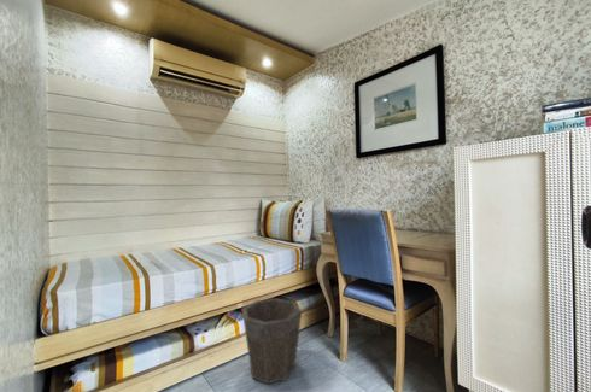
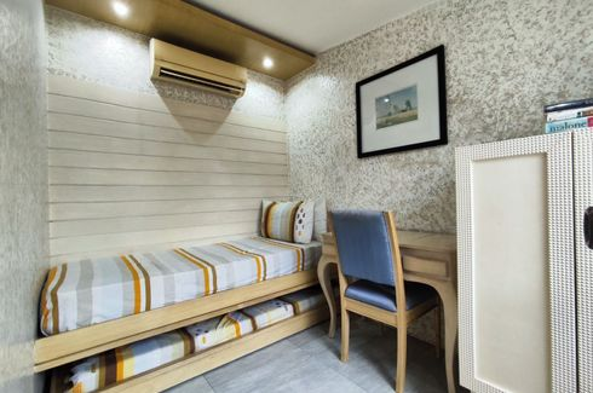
- waste bin (271, 339)
